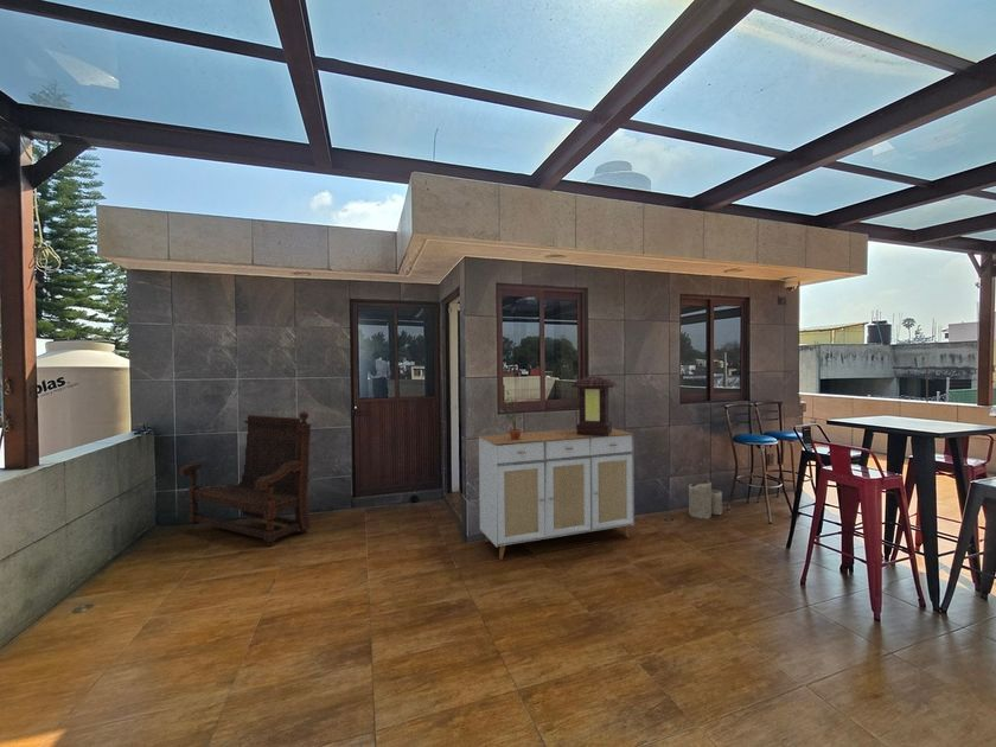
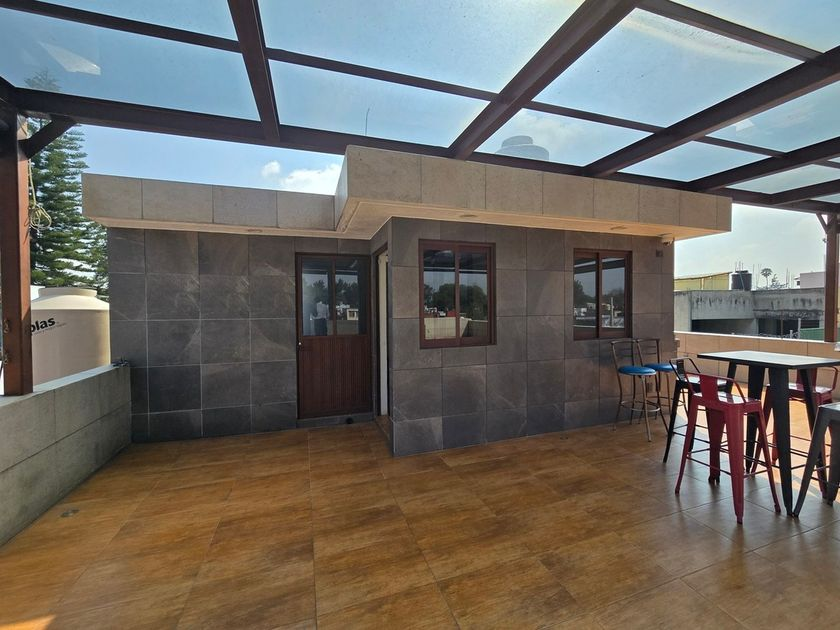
- lantern (594, 403)
- bench (244, 468)
- vase (701, 496)
- potted plant (512, 416)
- sideboard (557, 486)
